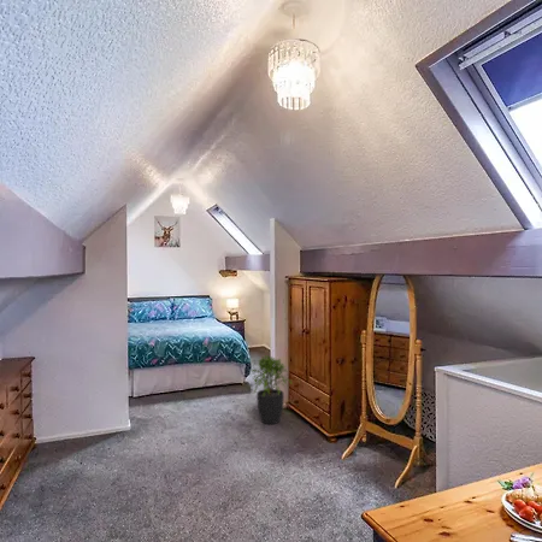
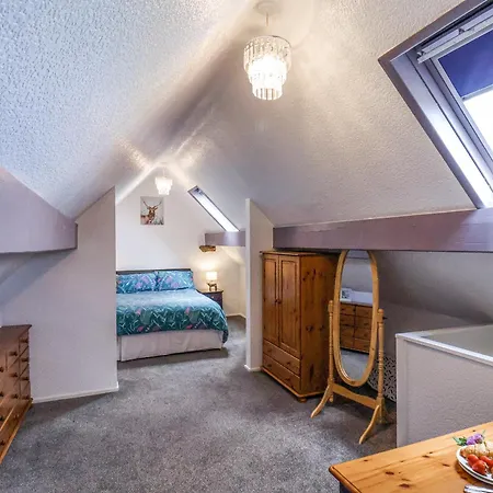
- potted plant (270, 387)
